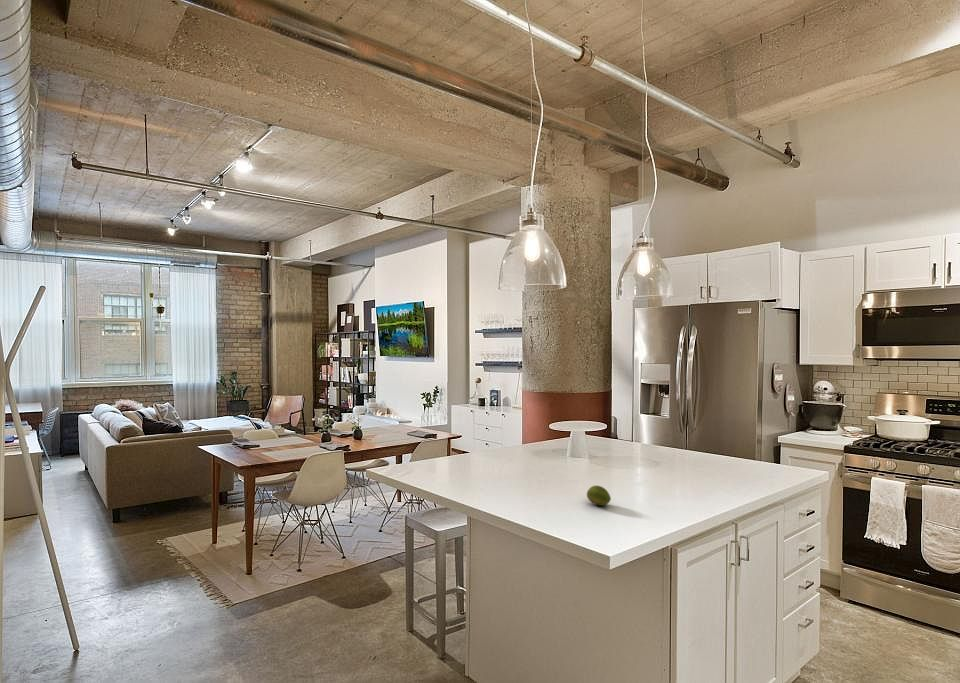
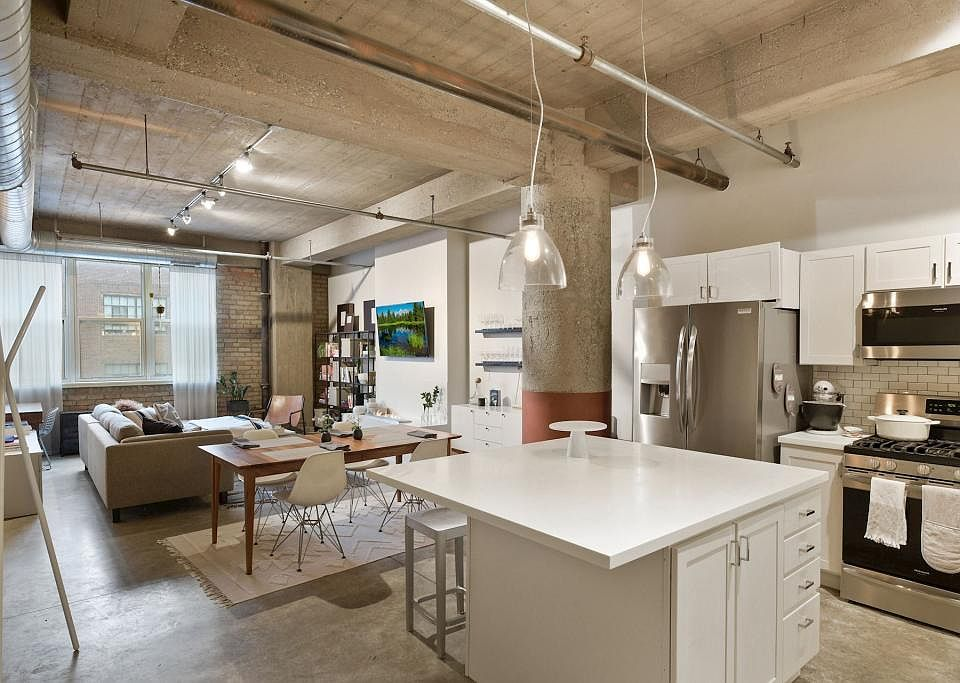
- fruit (598, 495)
